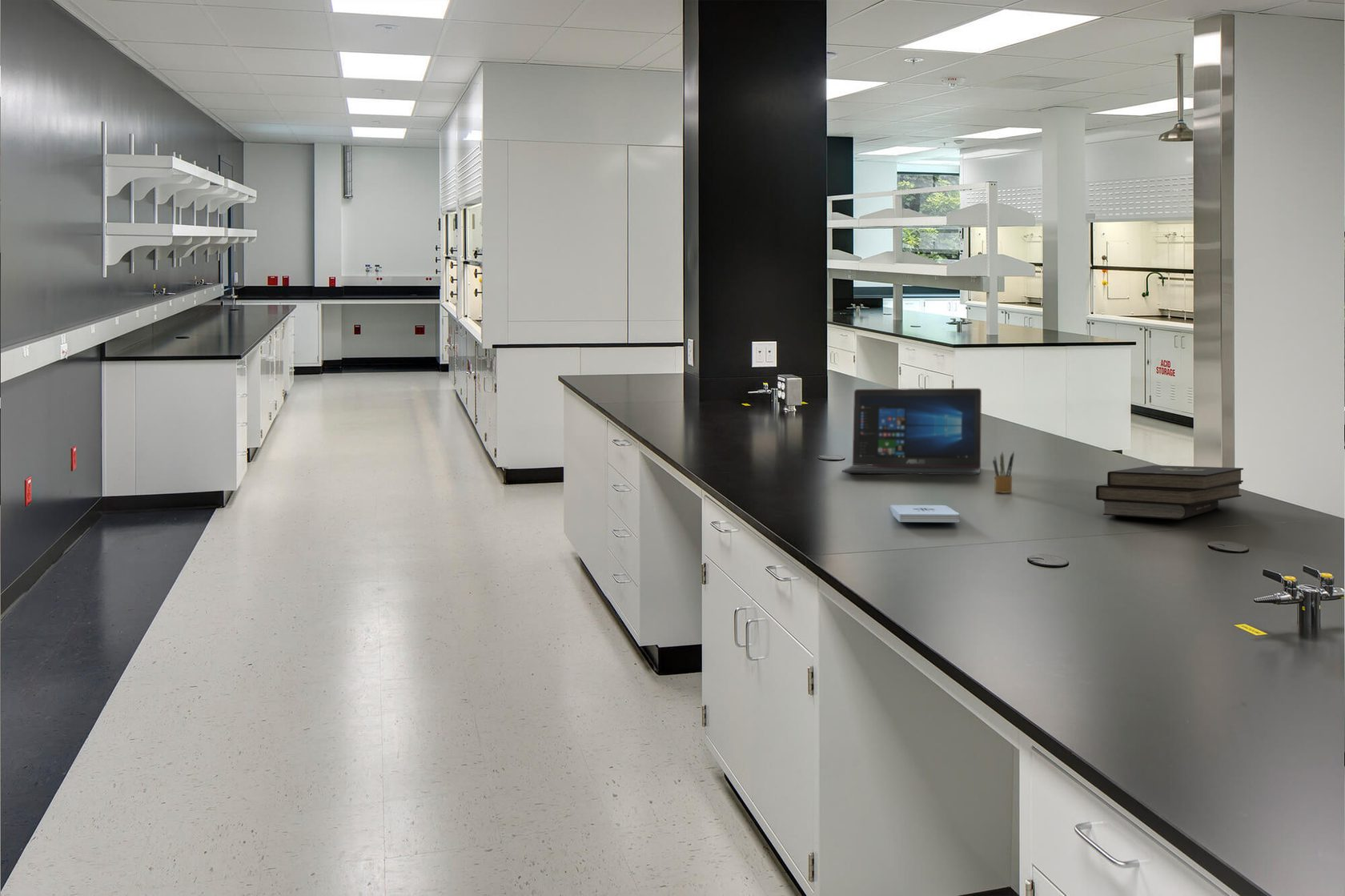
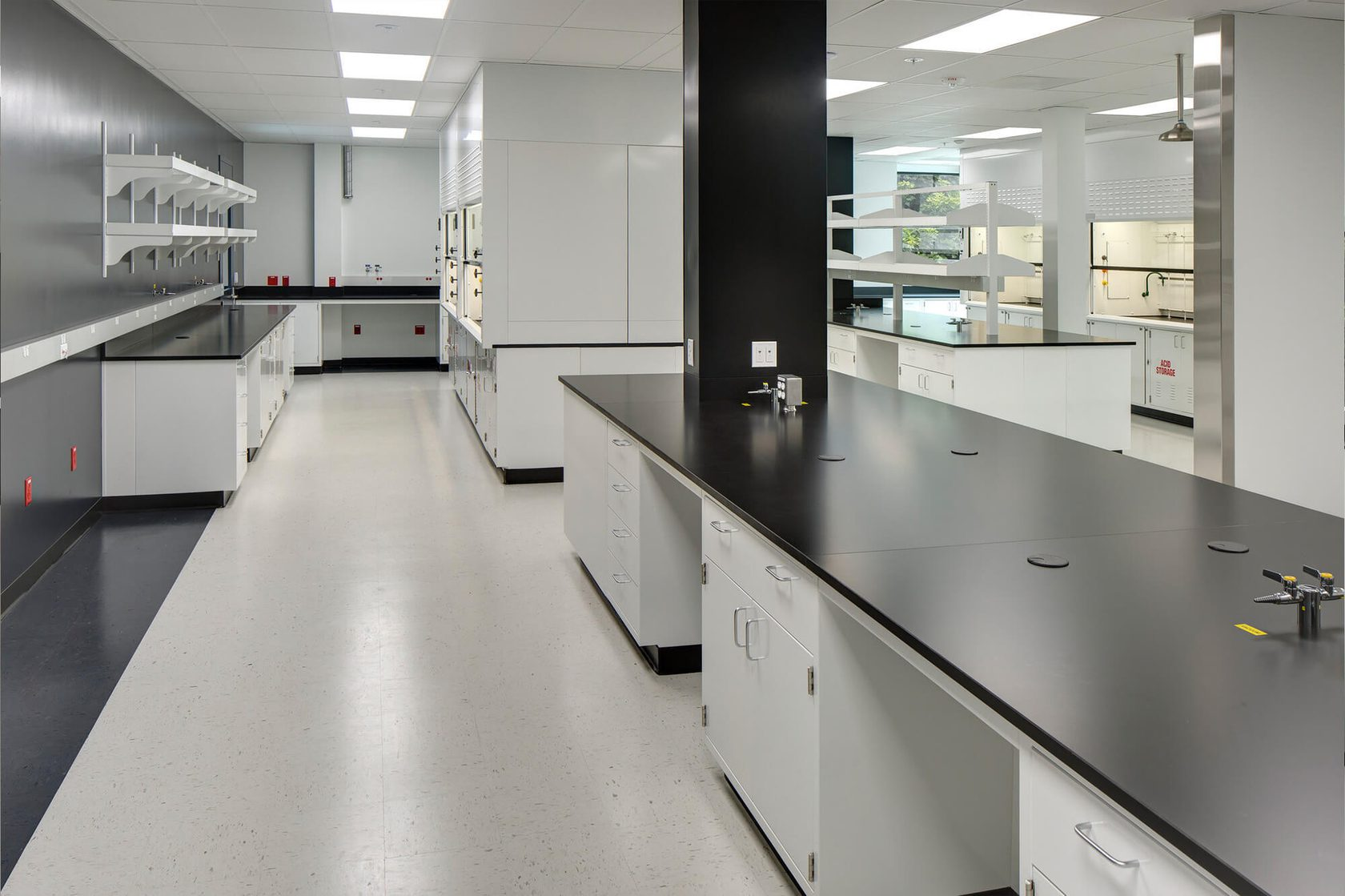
- notepad (923, 513)
- laptop (913, 430)
- book (1174, 491)
- pencil box (1004, 472)
